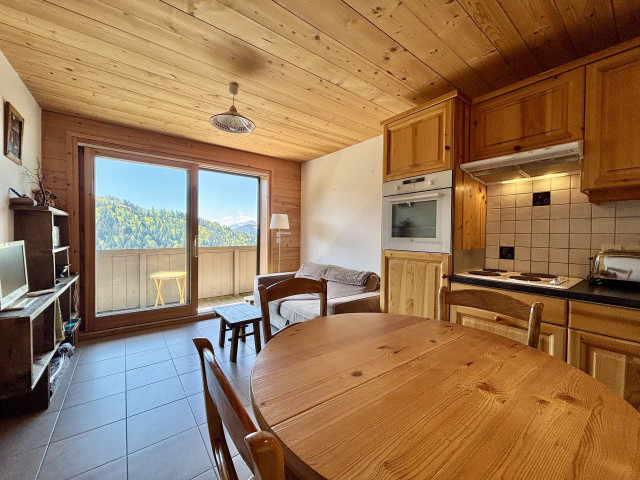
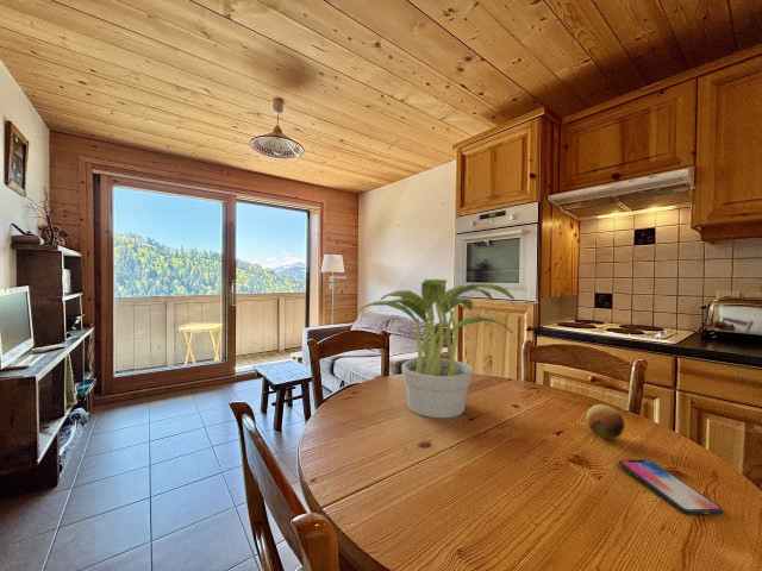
+ potted plant (435, 341)
+ smartphone (664, 483)
+ fruit (604, 421)
